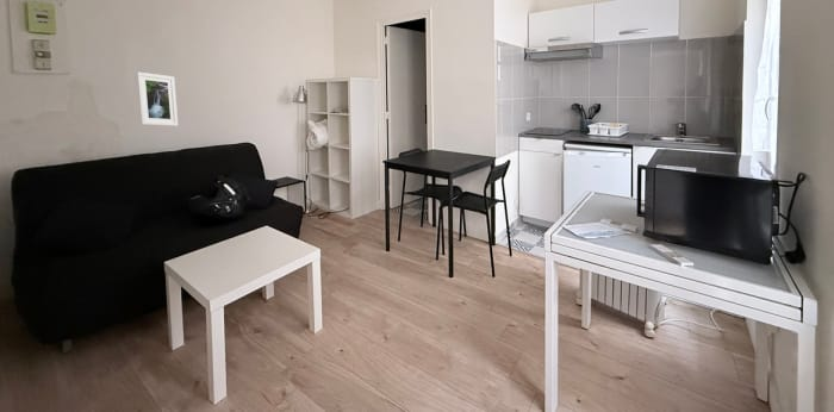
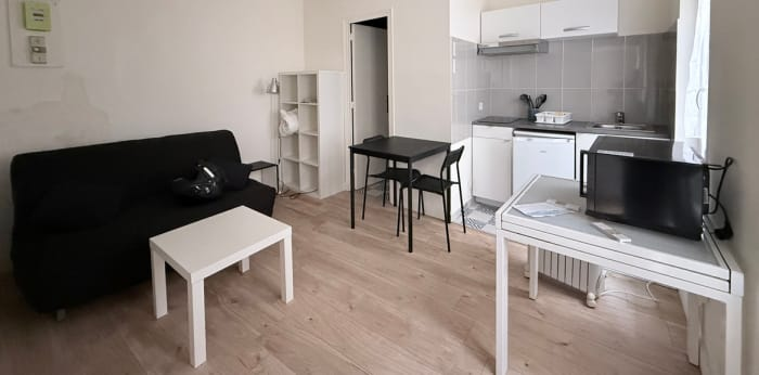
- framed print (157, 100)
